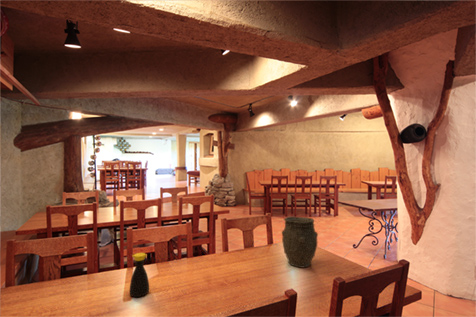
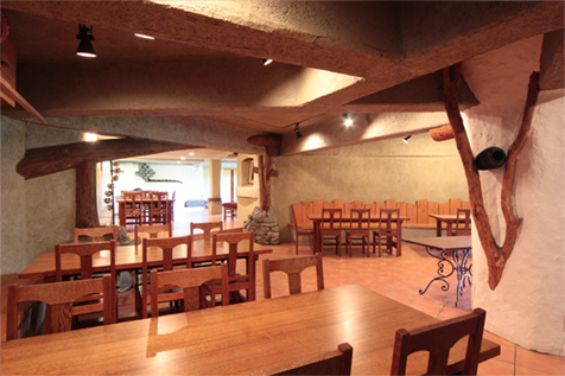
- bottle (139, 273)
- vase (299, 240)
